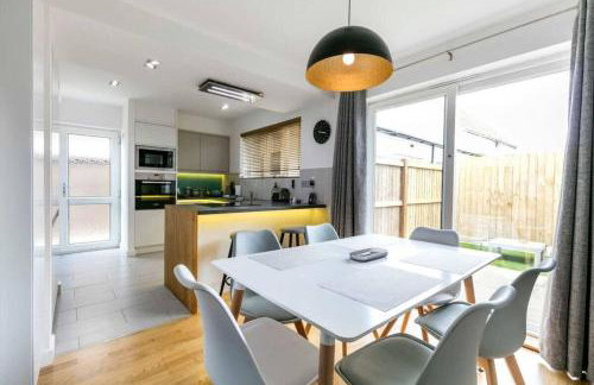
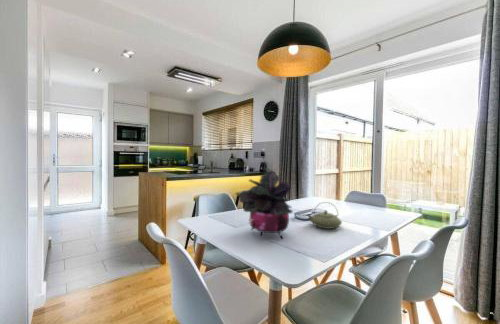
+ potted plant (268, 202)
+ teapot (323, 214)
